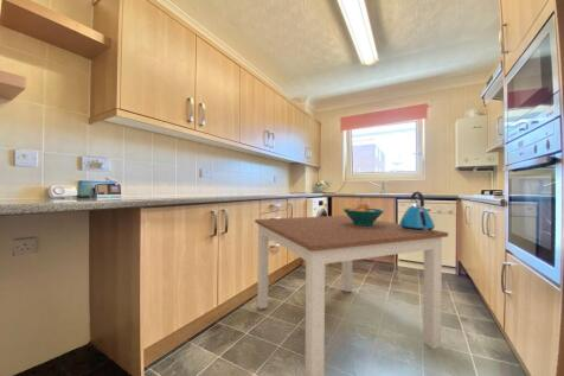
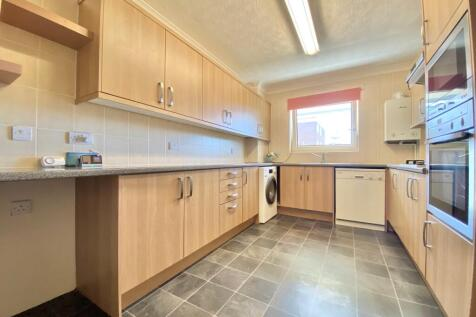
- kettle (417, 210)
- dining table (342, 274)
- fruit bowl (363, 214)
